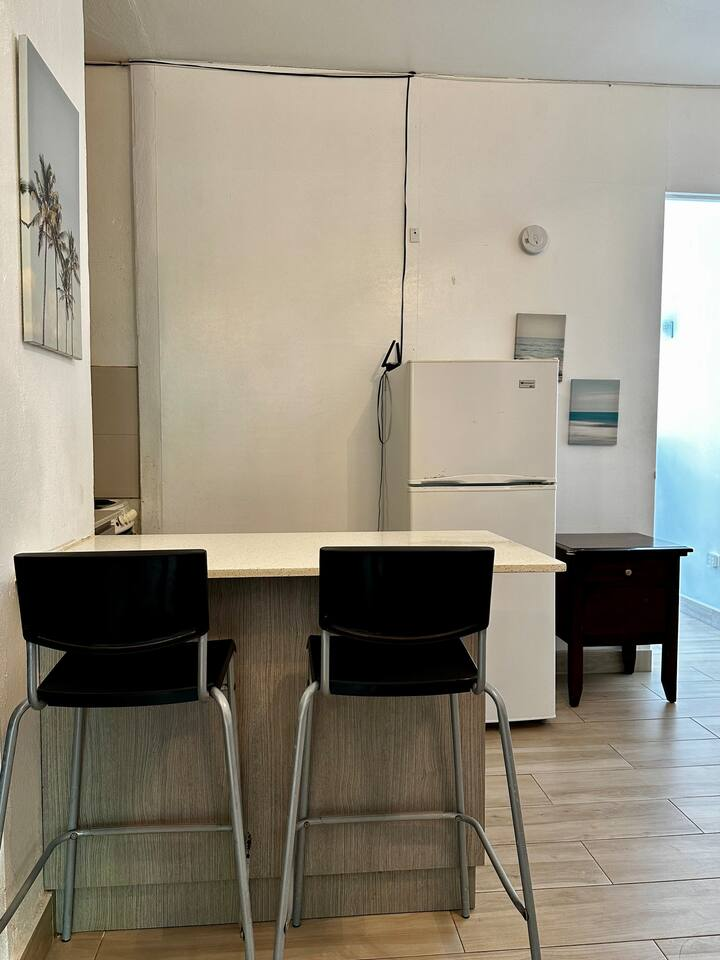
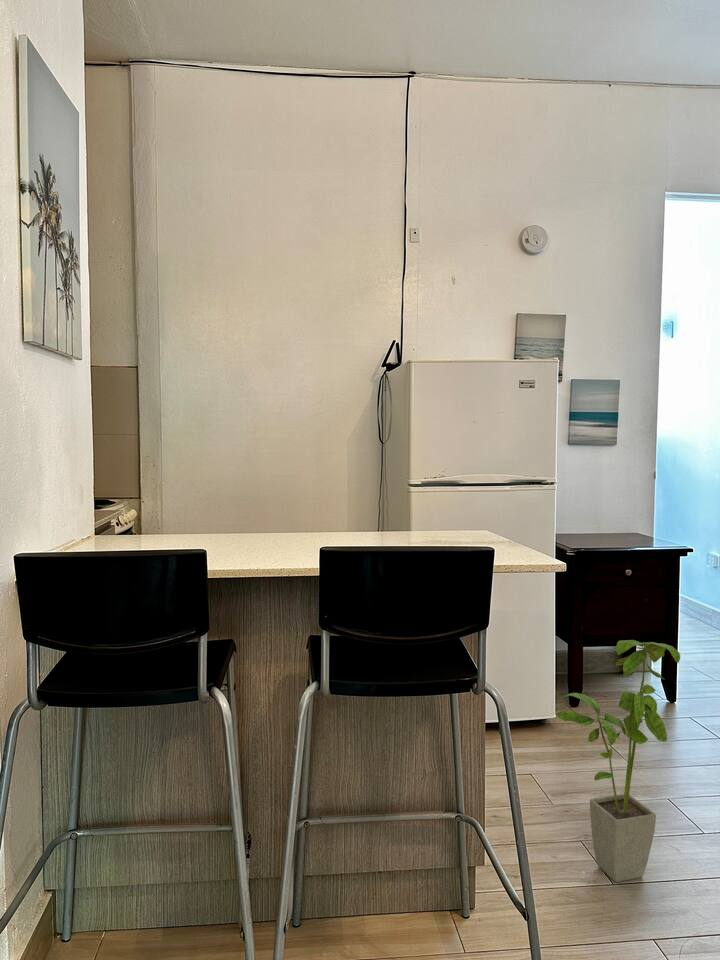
+ house plant (628, 753)
